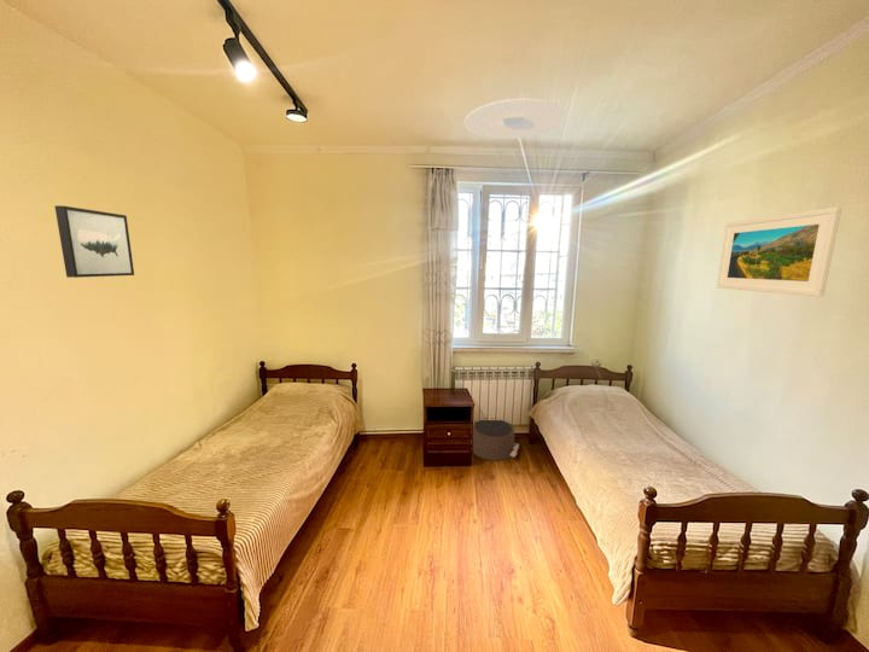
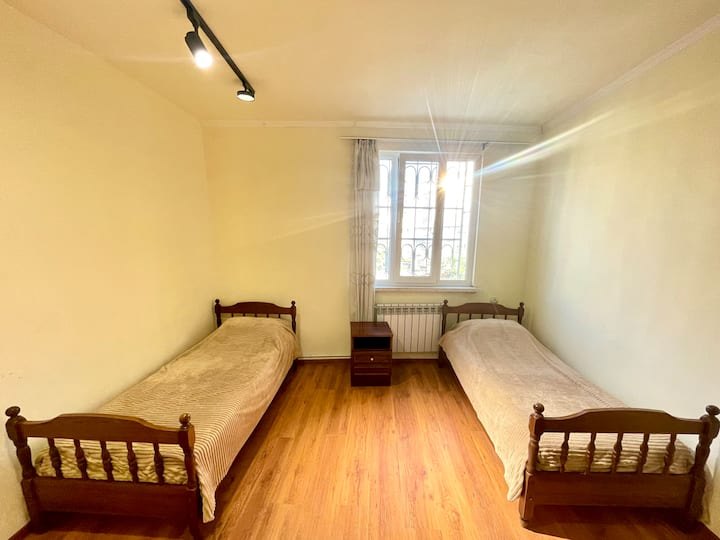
- wall art (98, 244)
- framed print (768, 254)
- pouf (490, 438)
- ceiling light (513, 116)
